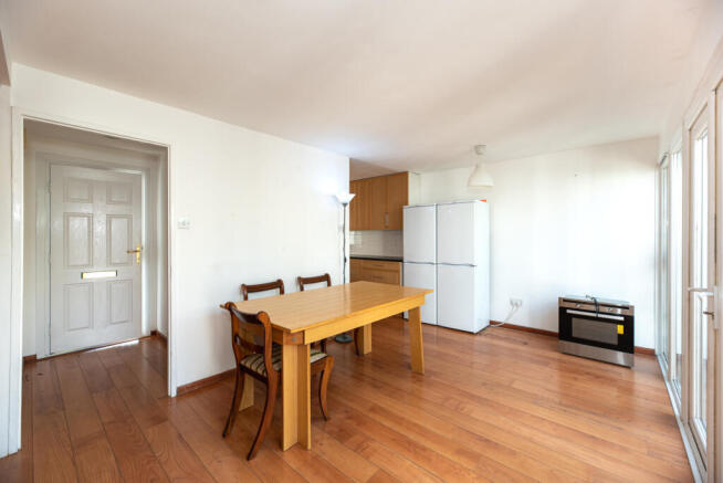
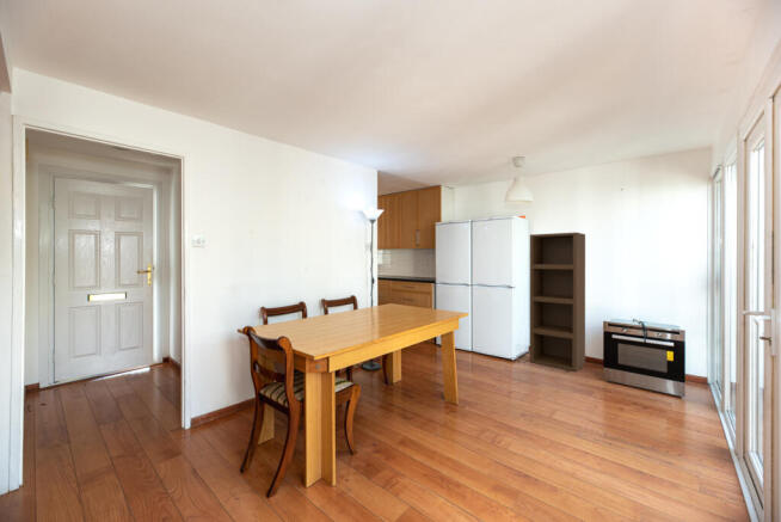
+ shelving unit (556, 299)
